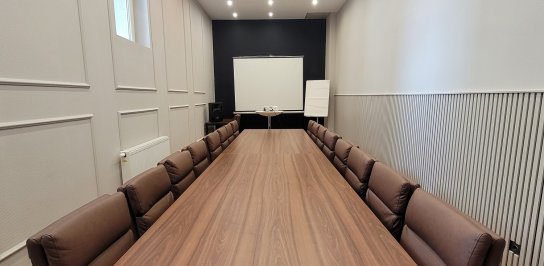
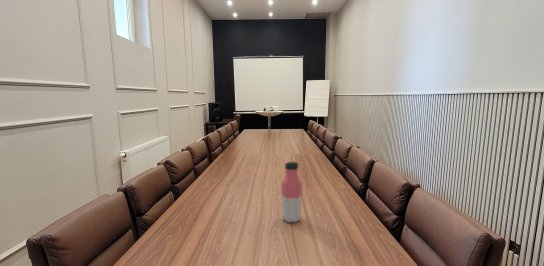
+ water bottle (291, 191)
